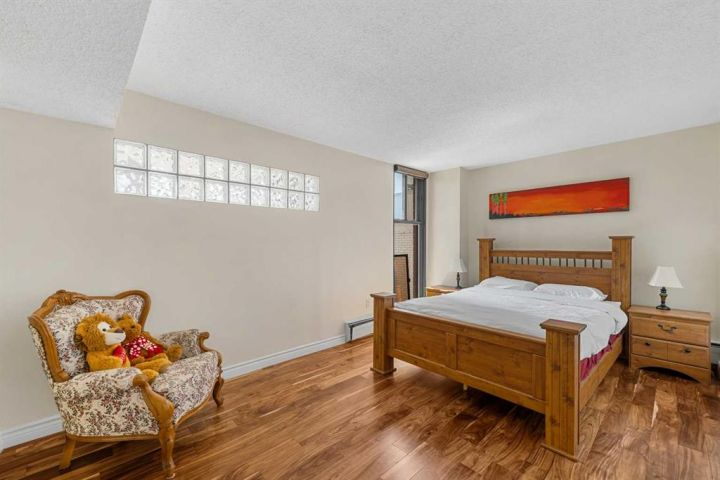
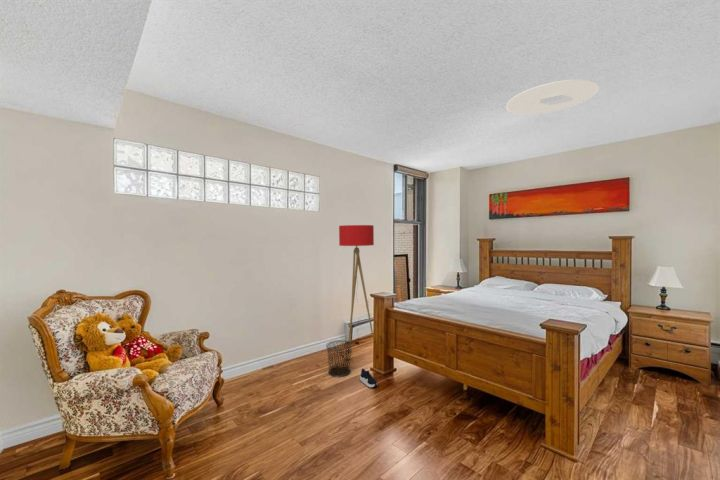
+ floor lamp (357, 287)
+ waste bin (339, 358)
+ shoe (368, 377)
+ ceiling light (549, 95)
